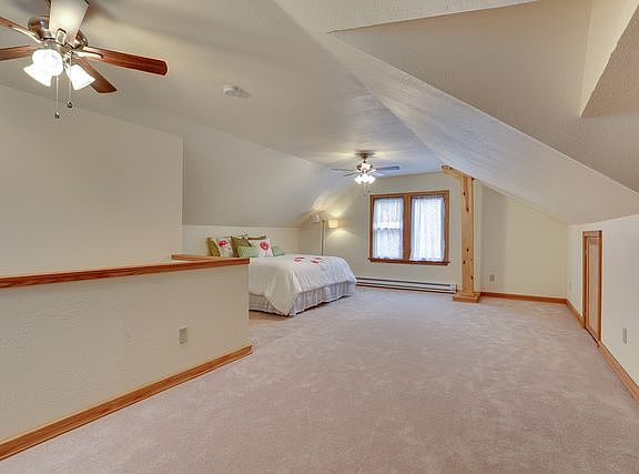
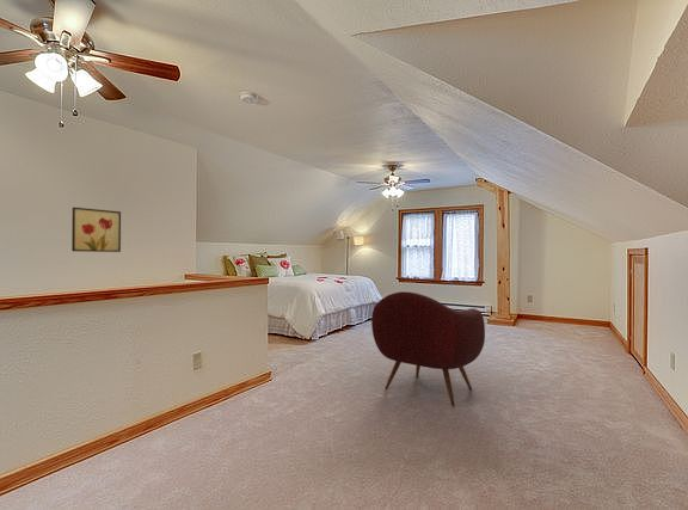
+ armchair (423, 340)
+ wall art (97, 231)
